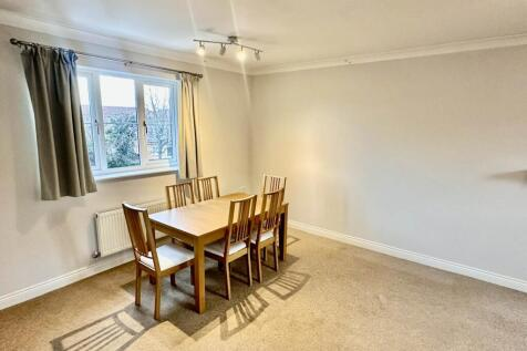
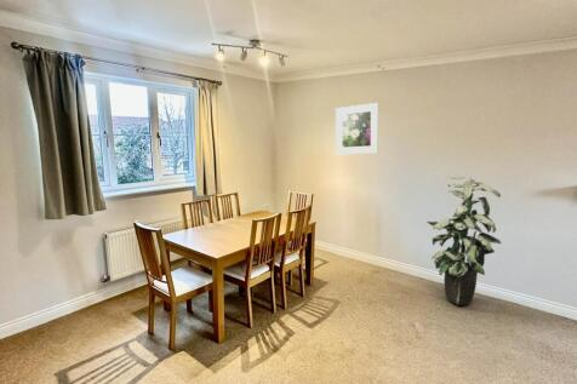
+ indoor plant (461, 239)
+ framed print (355, 130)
